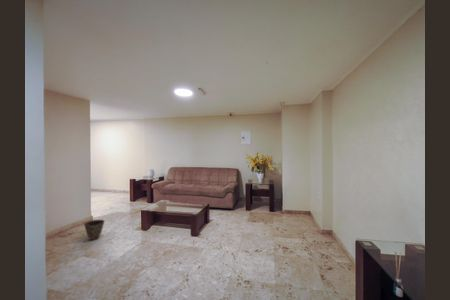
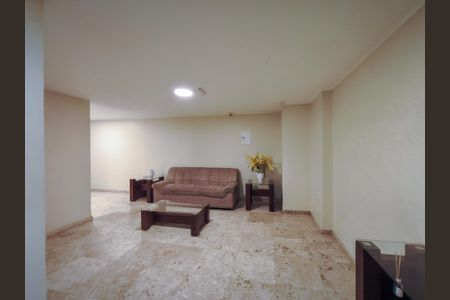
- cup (94, 230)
